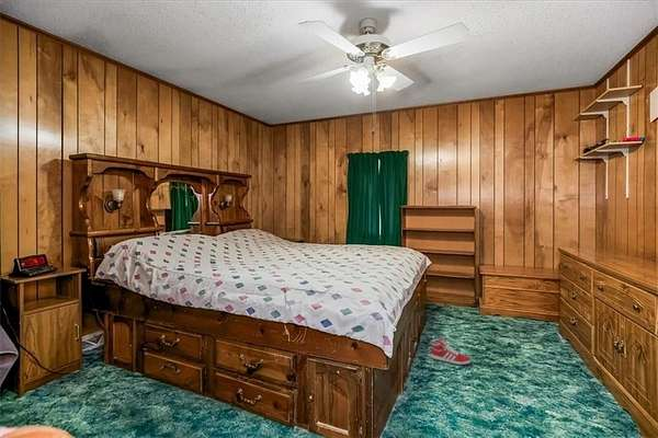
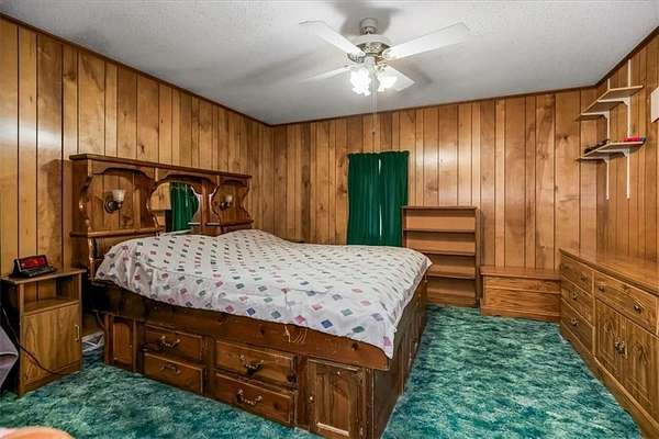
- sneaker (450, 349)
